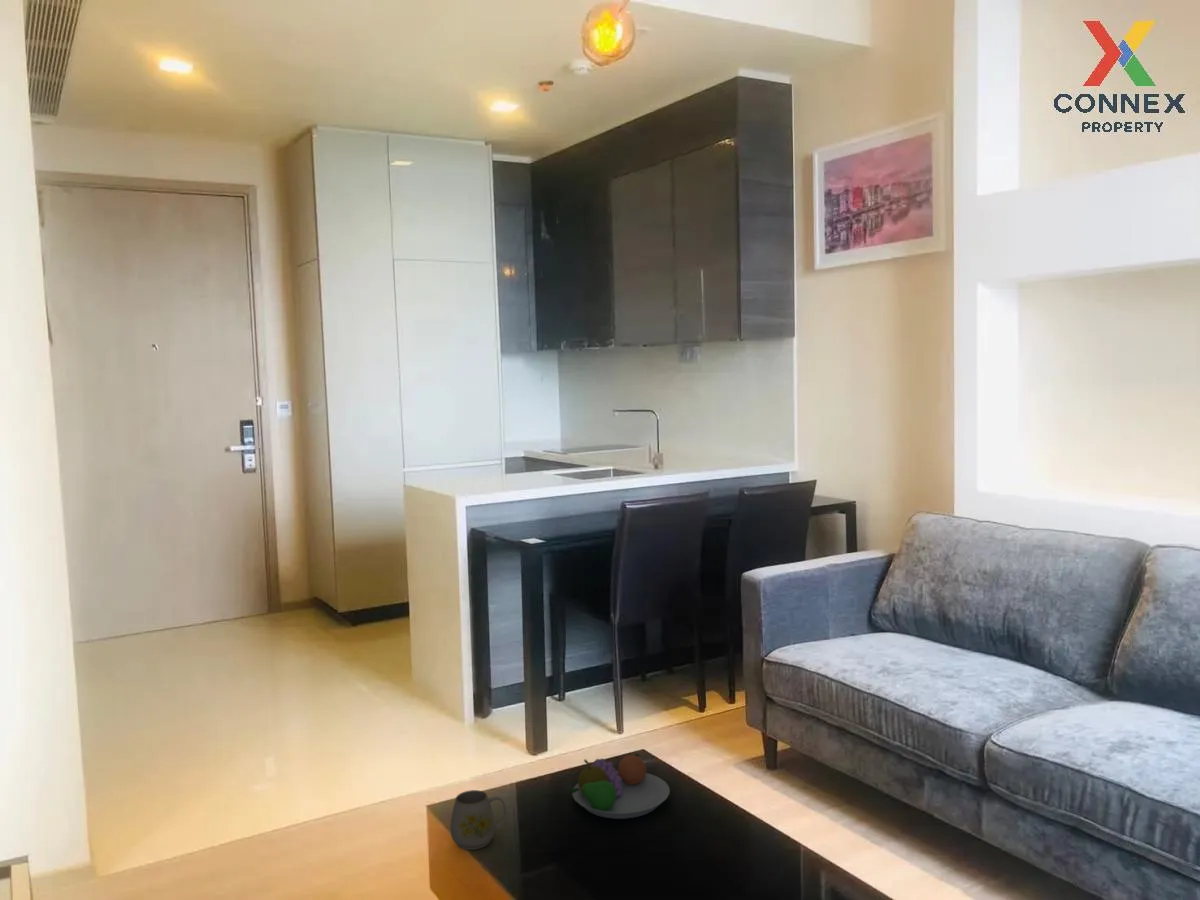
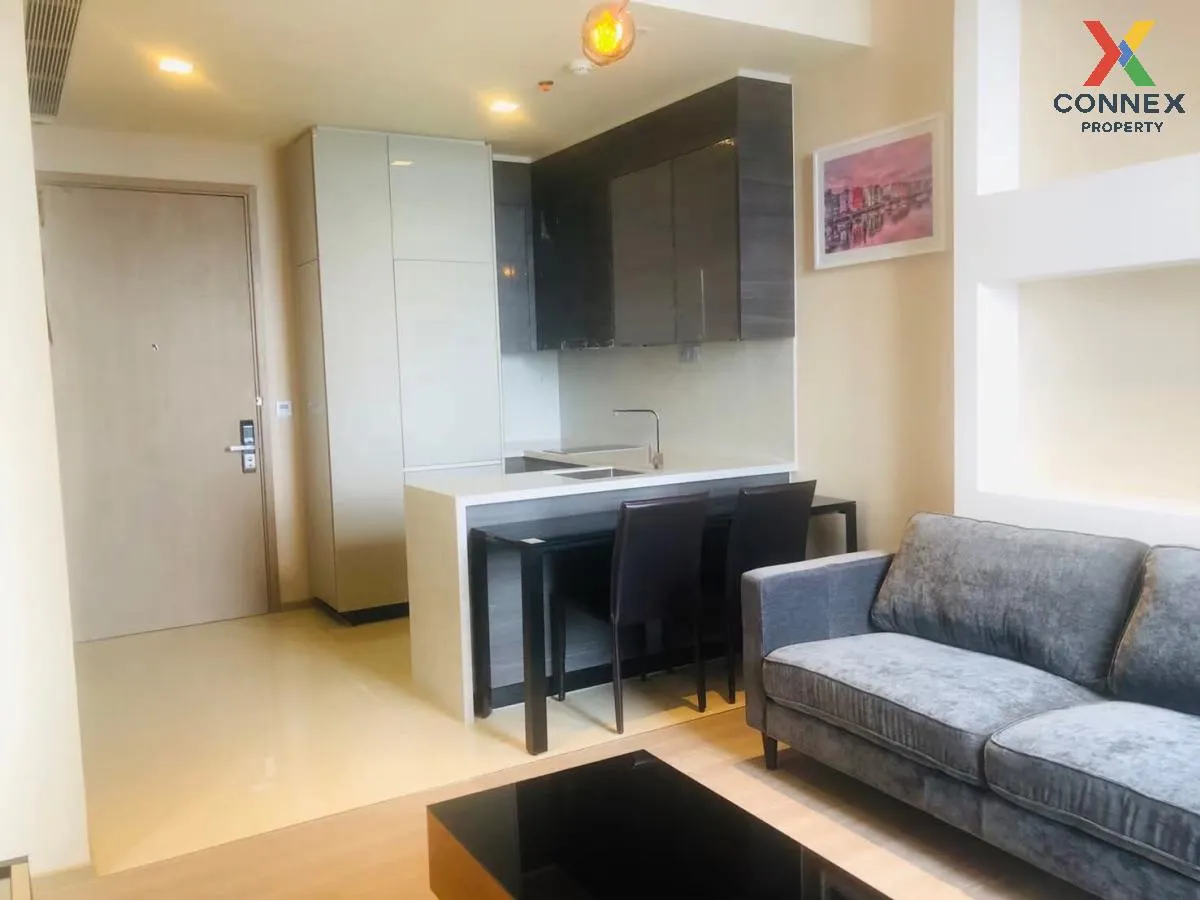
- mug (478, 818)
- fruit bowl (616, 782)
